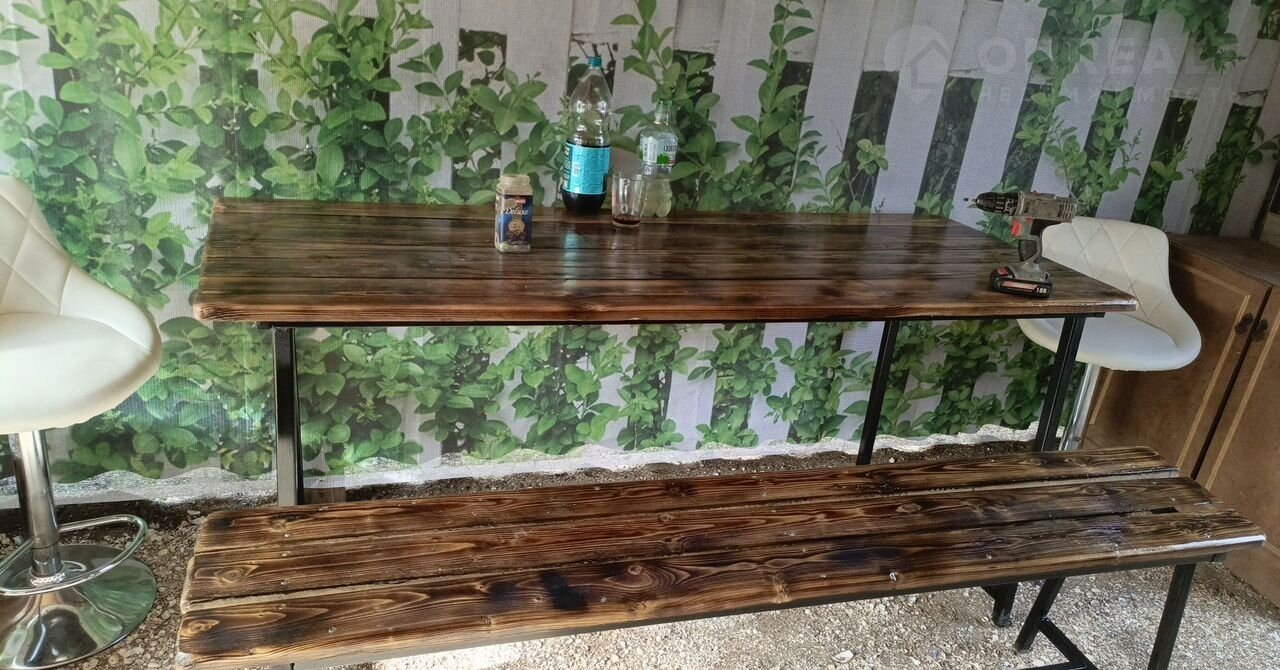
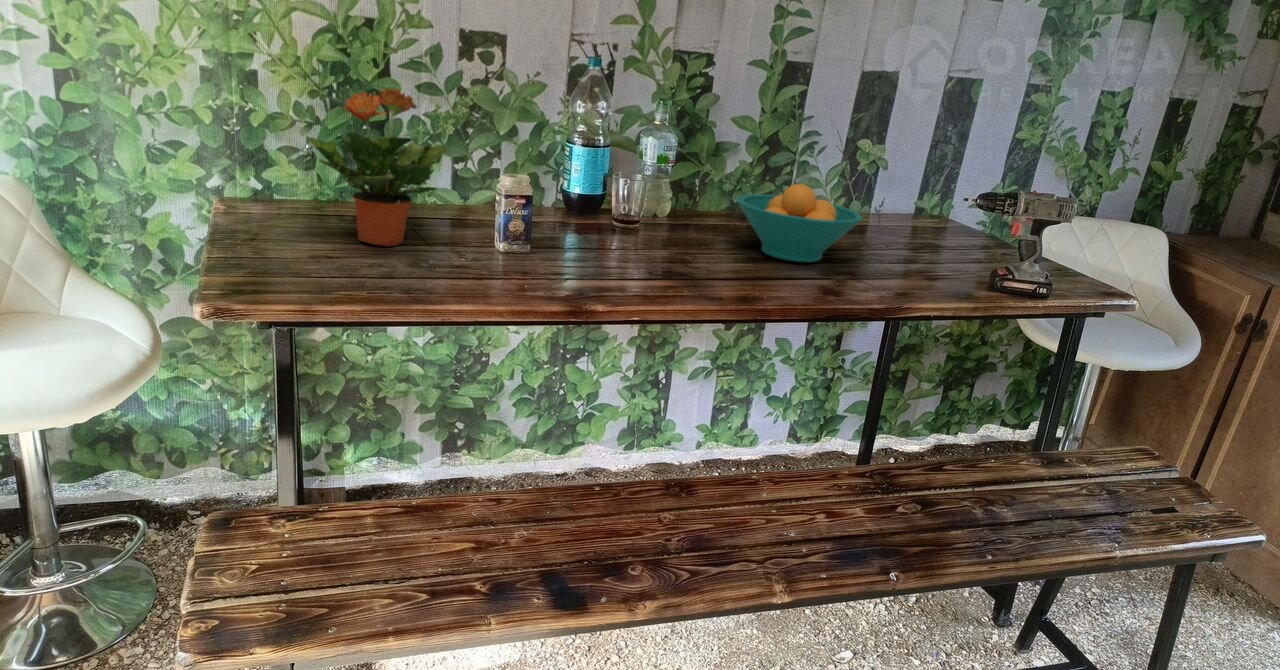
+ potted plant (379, 166)
+ fruit bowl (797, 220)
